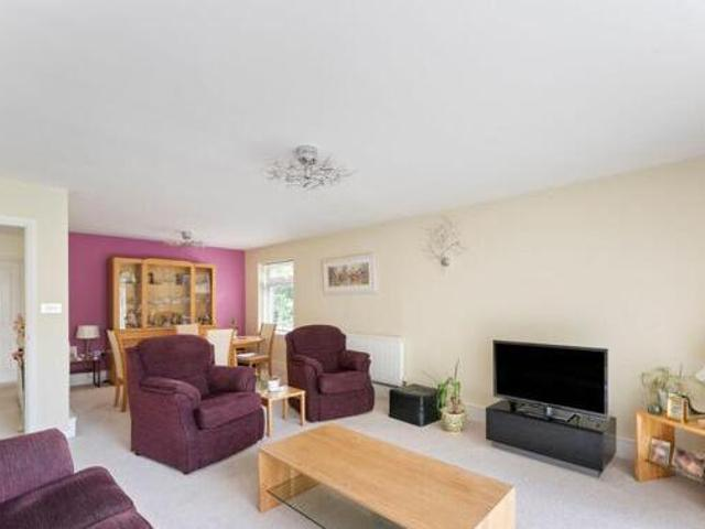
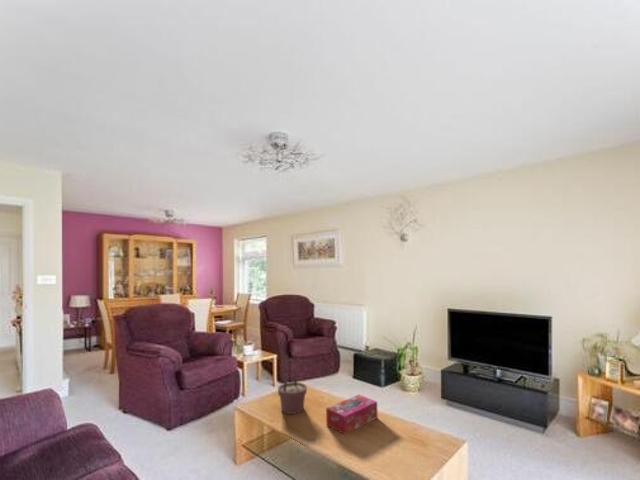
+ tissue box (352, 413)
+ potted plant (290, 382)
